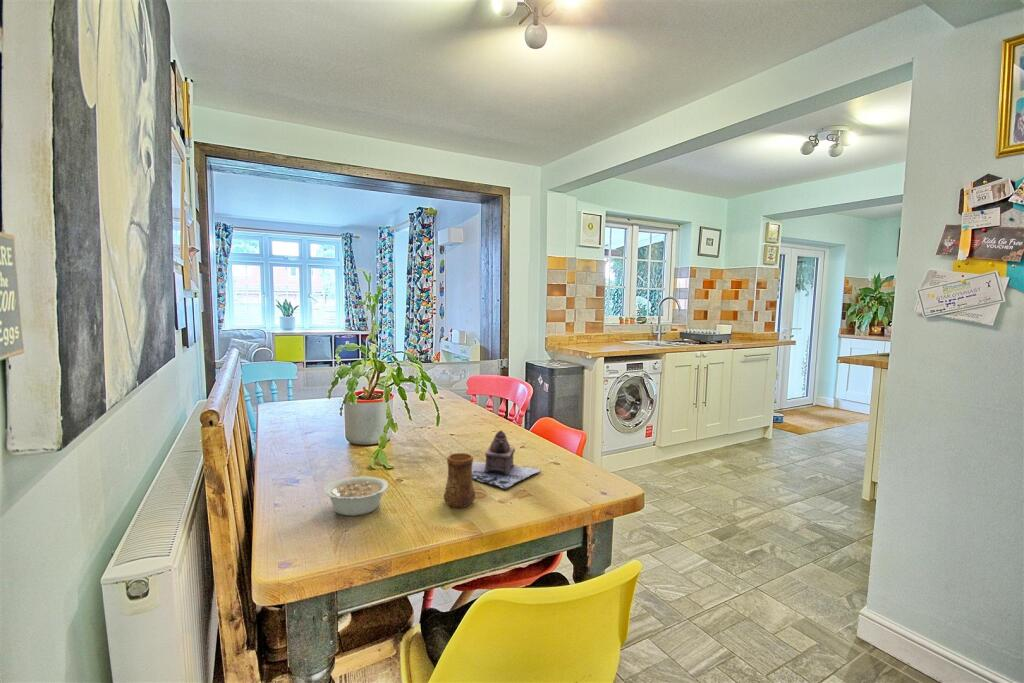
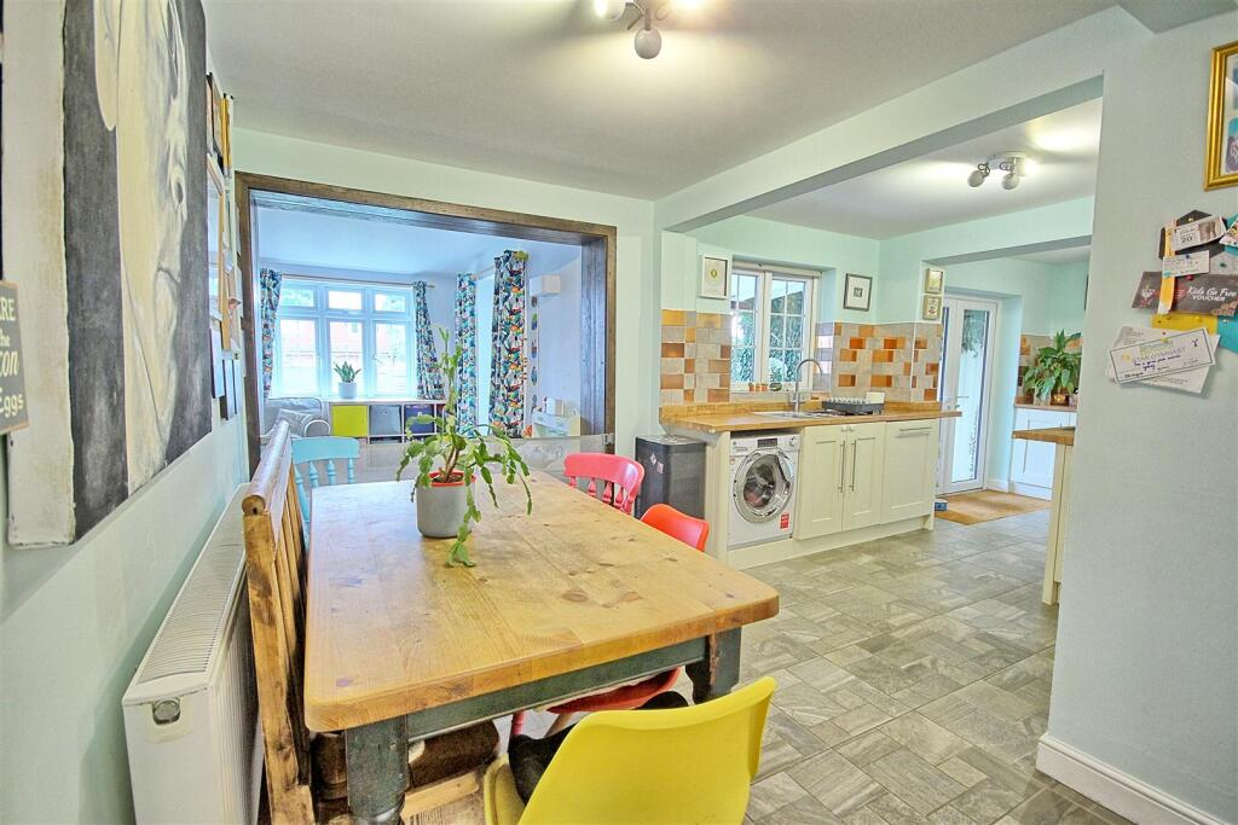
- teapot (498, 452)
- legume (359, 495)
- cup (459, 479)
